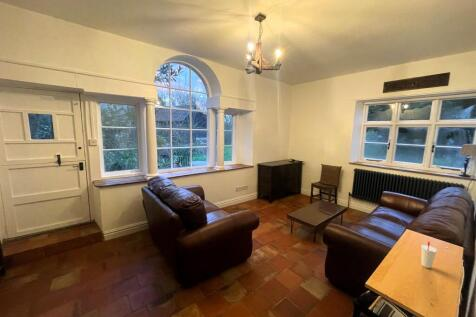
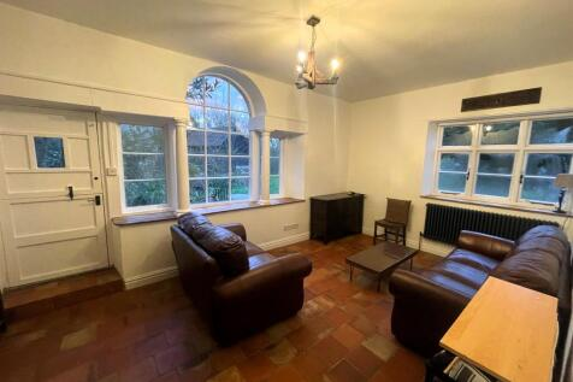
- cup (428, 253)
